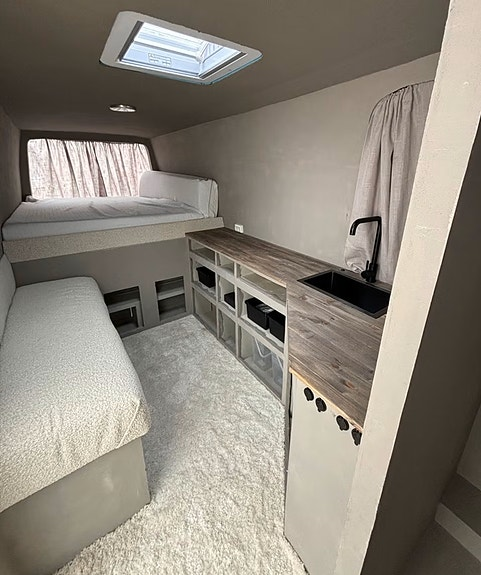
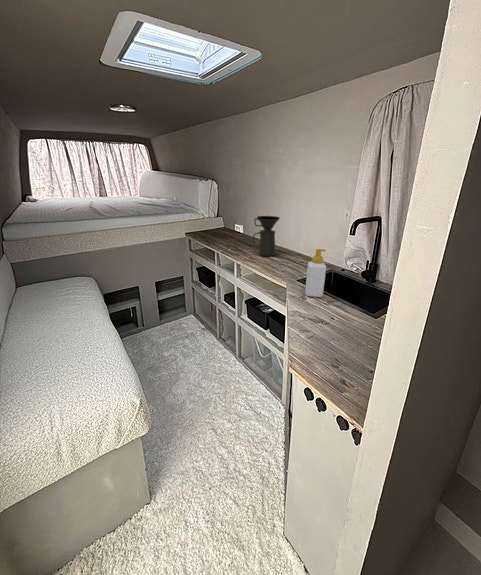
+ coffee maker (267, 236)
+ soap bottle (316, 272)
